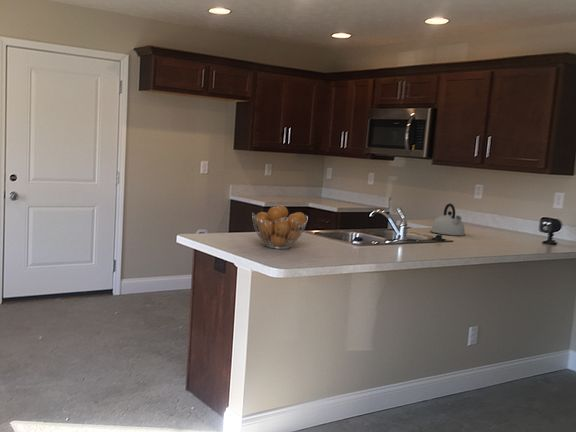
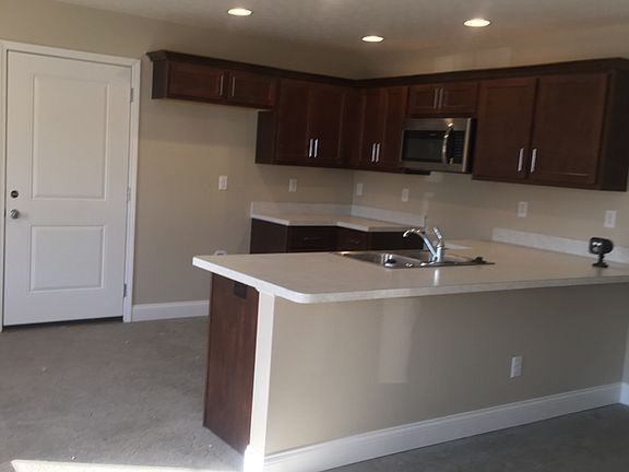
- kettle (450, 218)
- fruit basket (279, 226)
